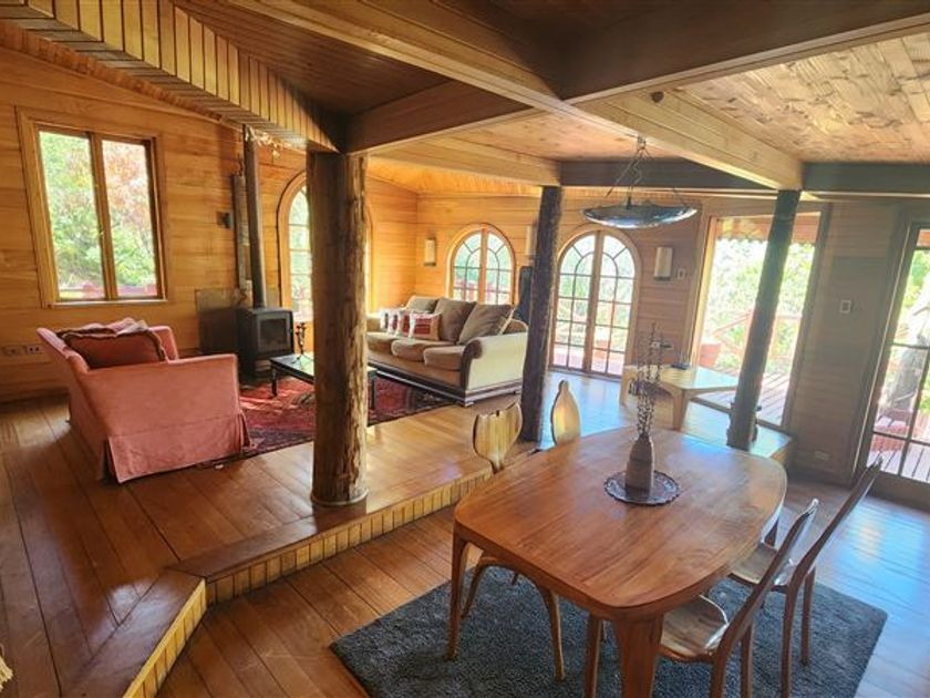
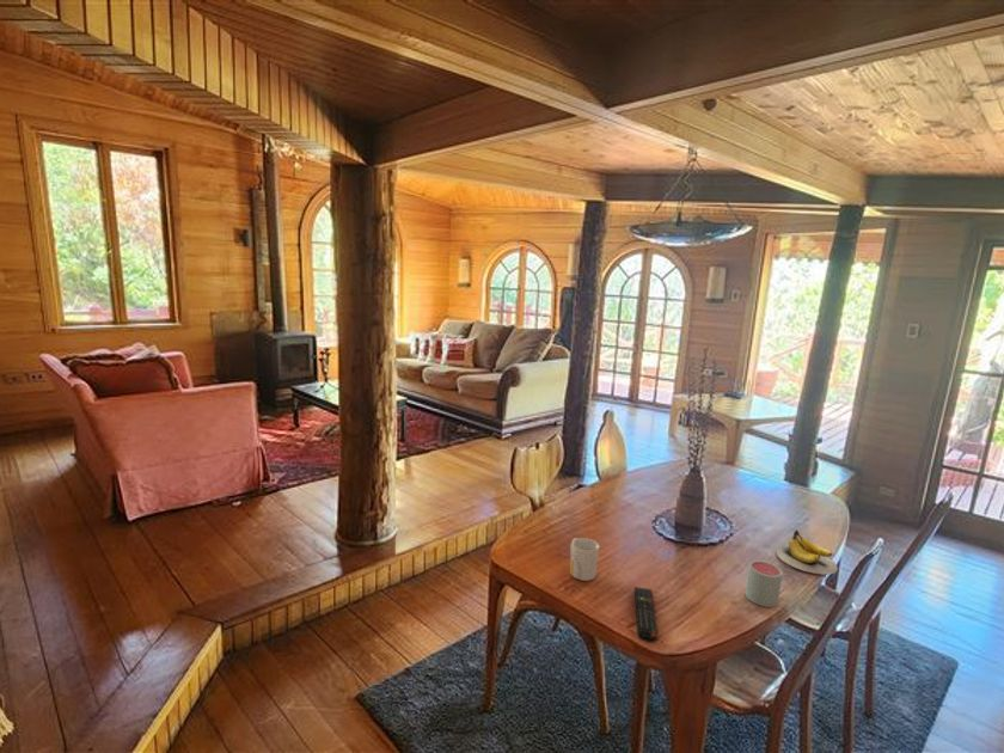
+ mug (763, 580)
+ mug (580, 556)
+ banana (808, 547)
+ remote control (644, 612)
